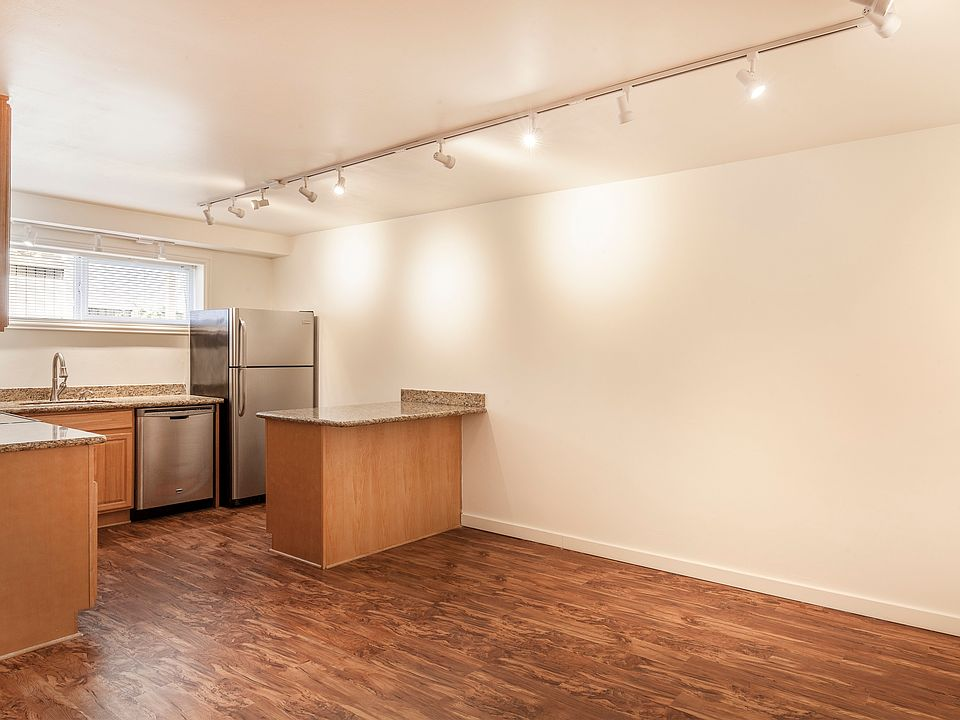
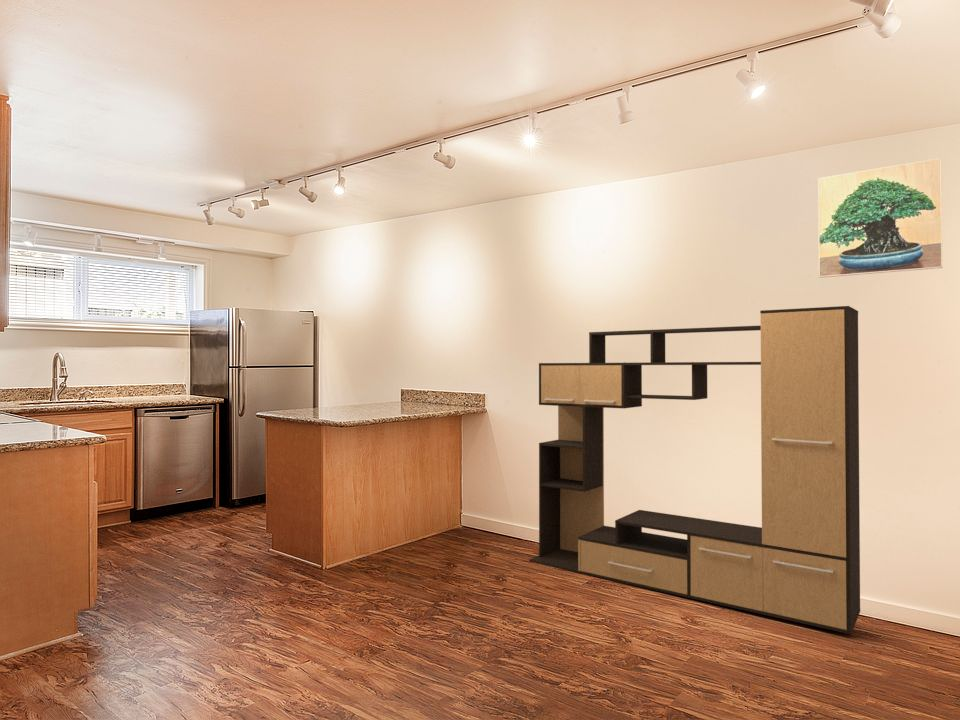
+ media console (678, 399)
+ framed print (877, 220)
